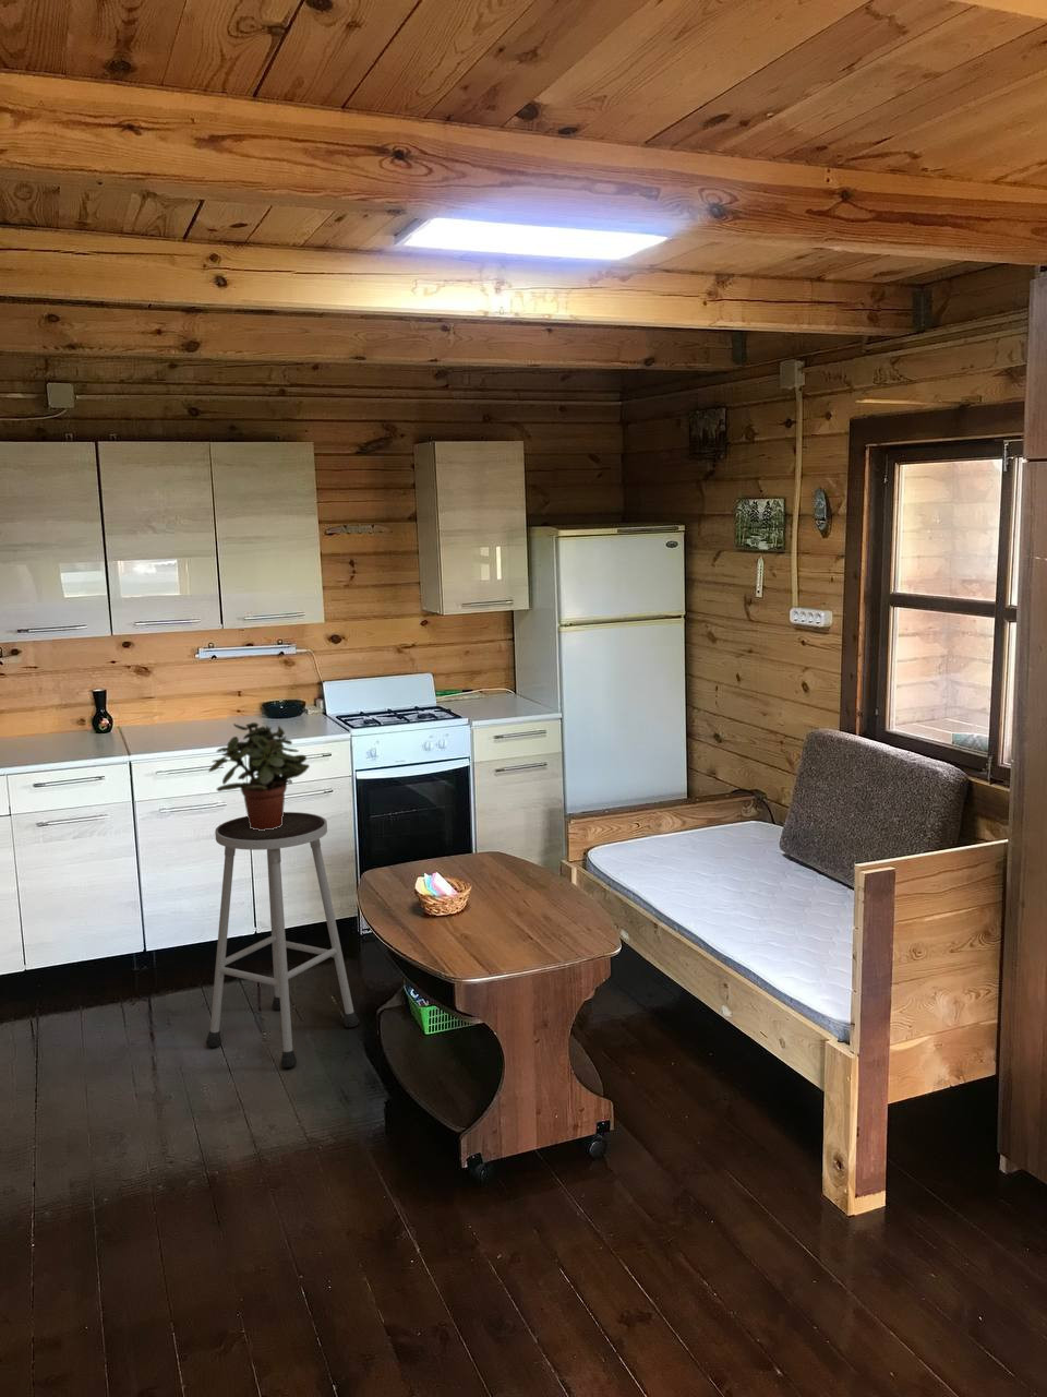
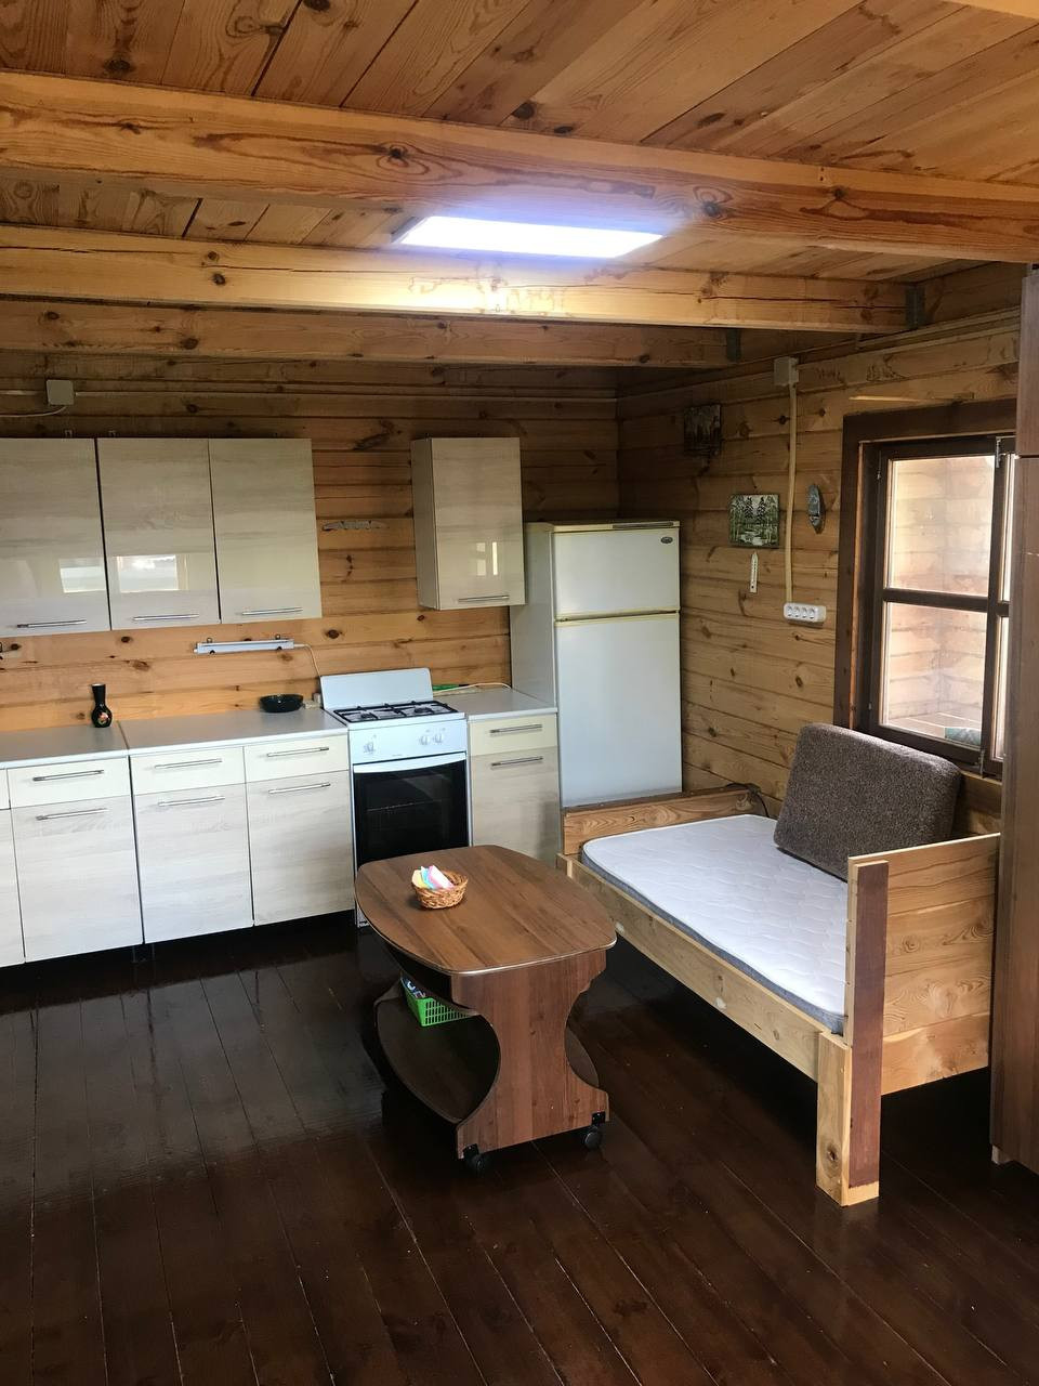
- potted plant (262, 774)
- stool (277, 932)
